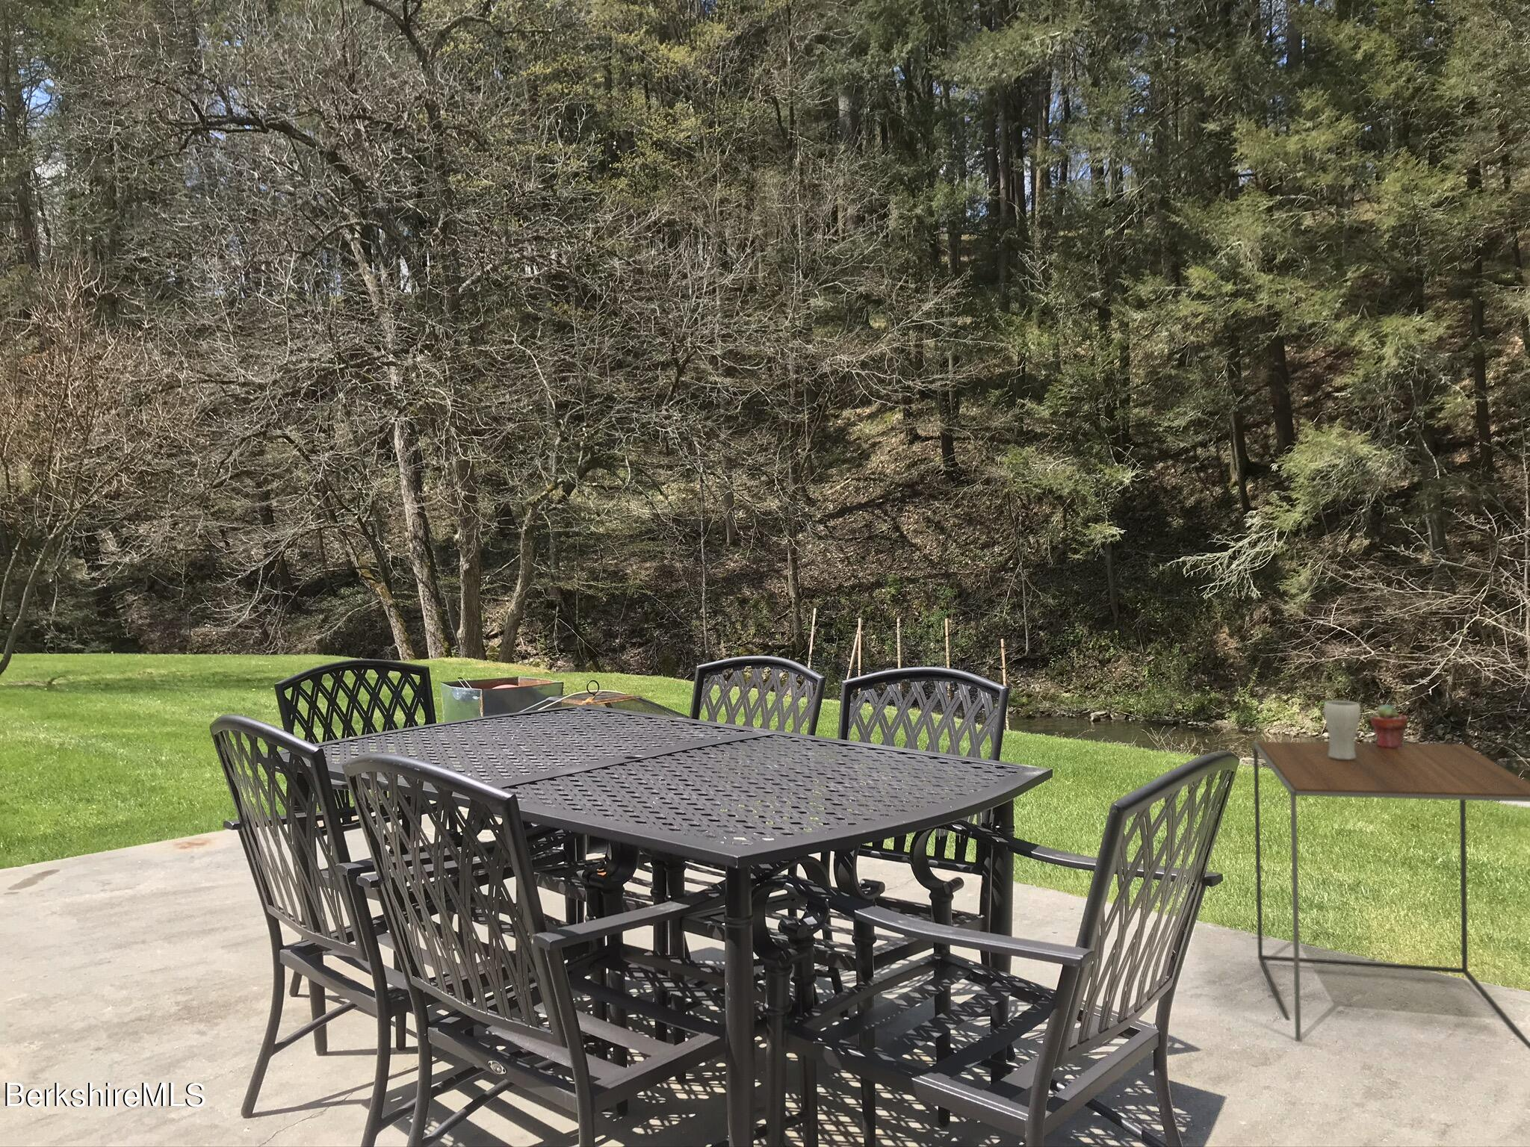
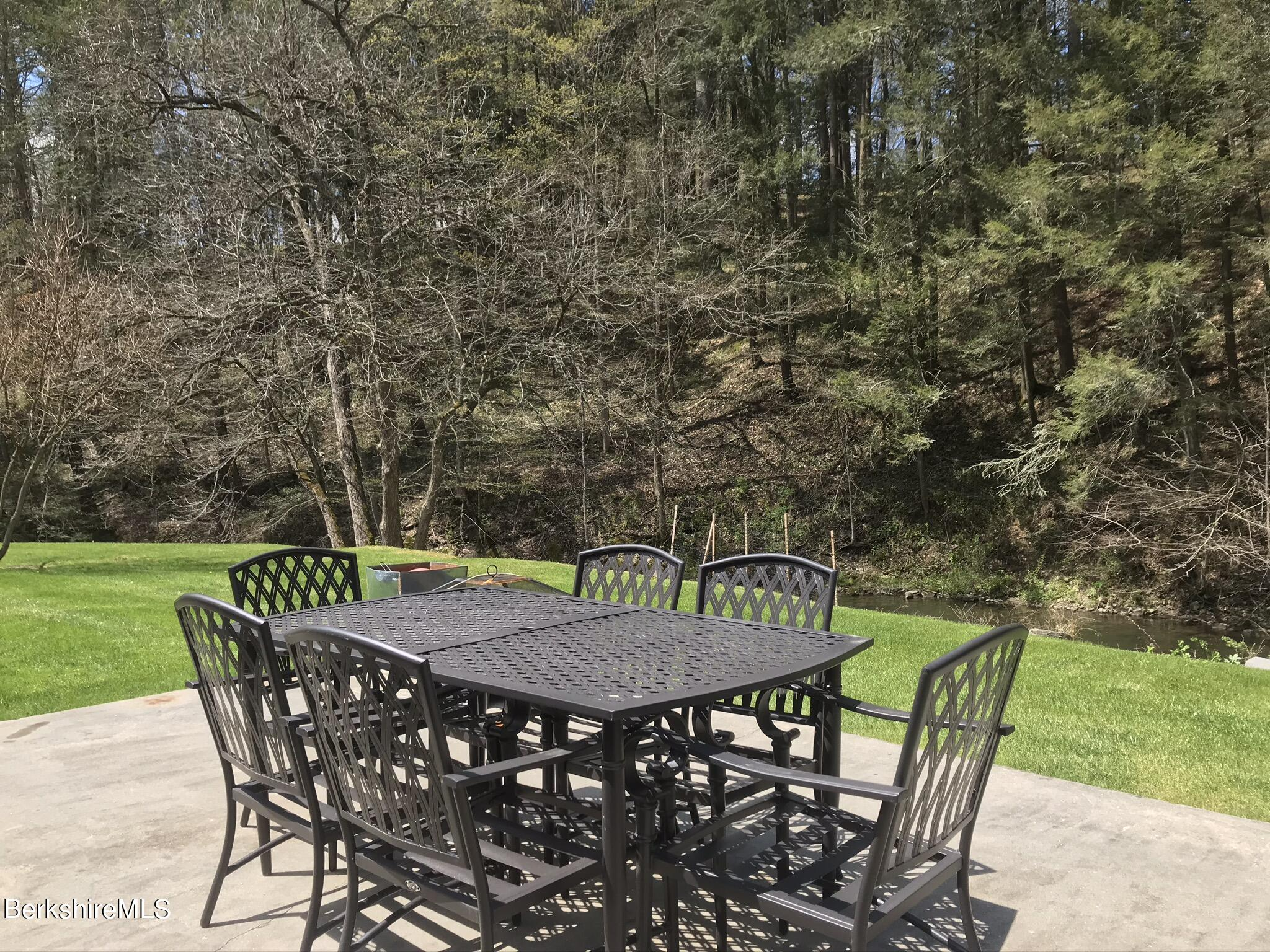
- drinking glass (1342, 729)
- side table (1383, 963)
- potted succulent (1389, 724)
